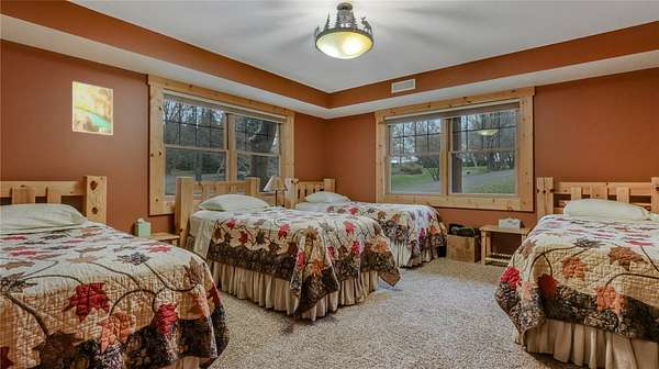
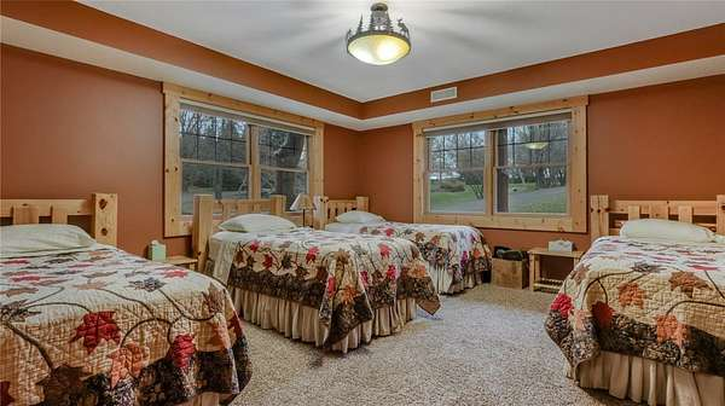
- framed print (92, 109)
